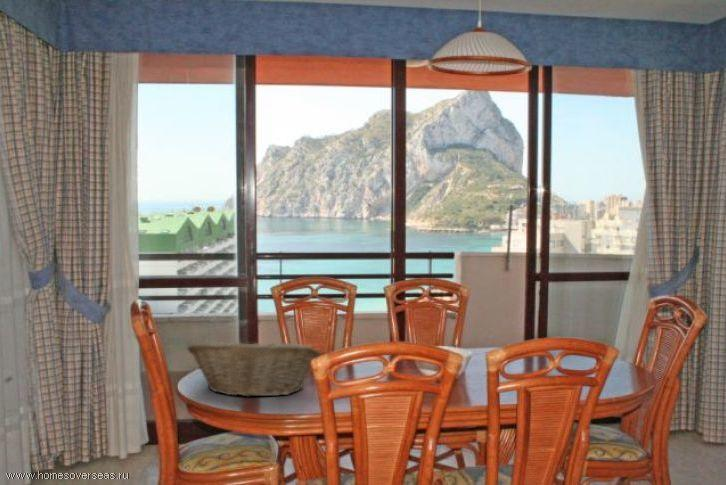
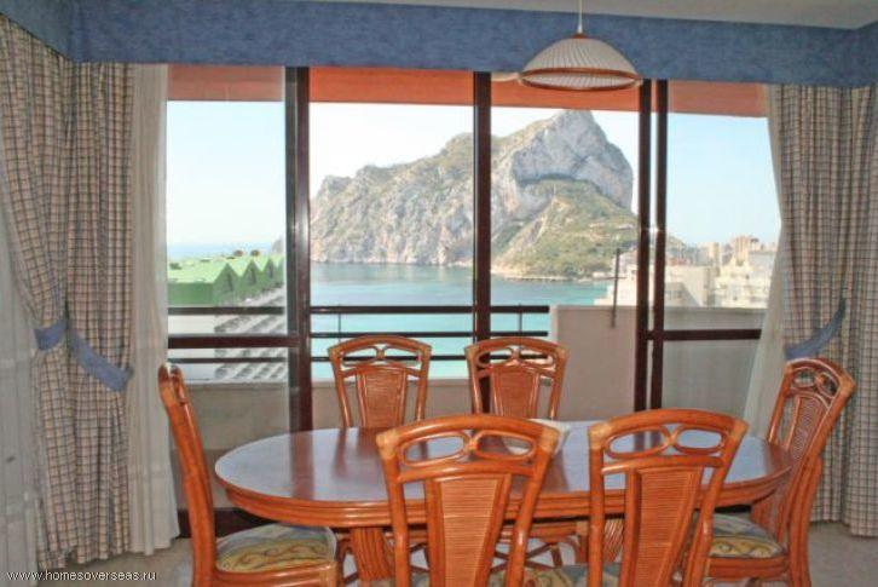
- fruit basket (254, 361)
